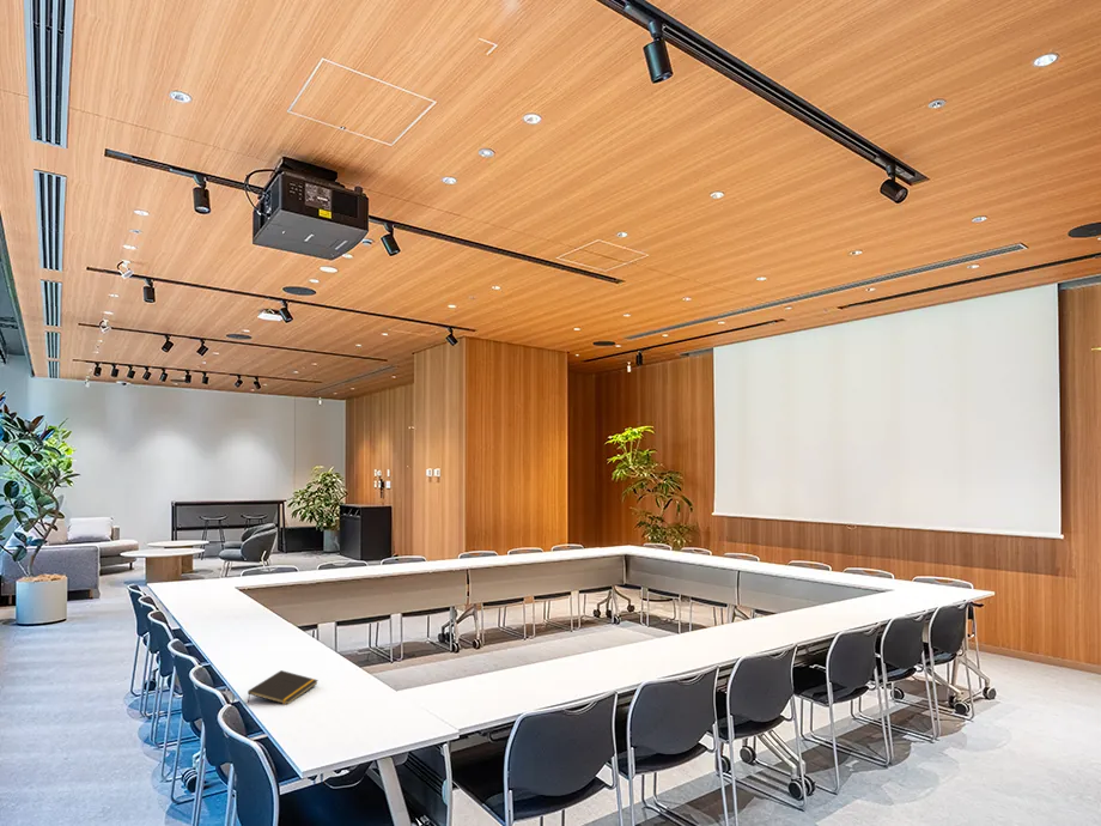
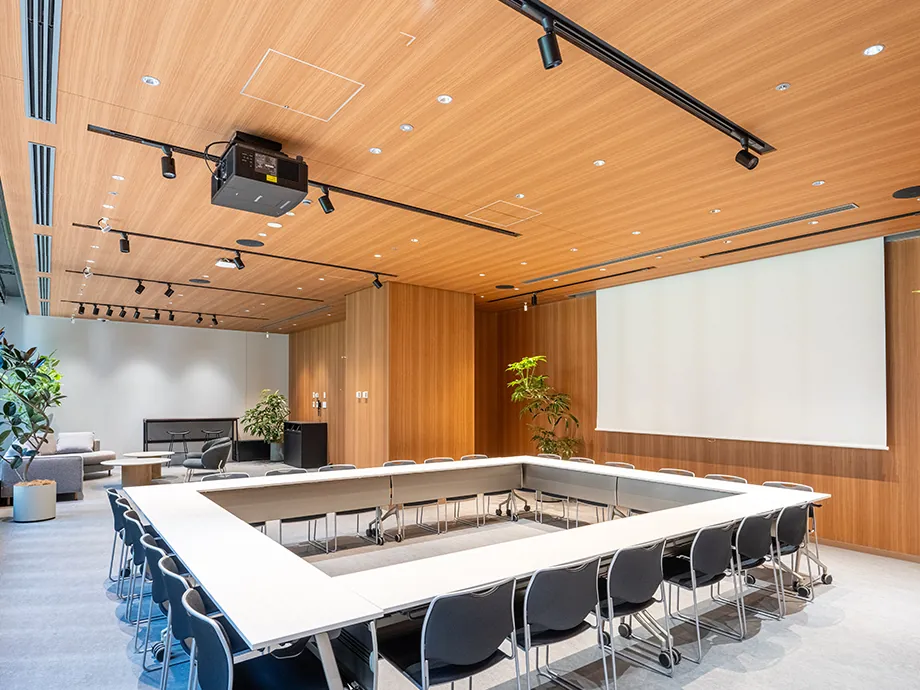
- notepad (284, 686)
